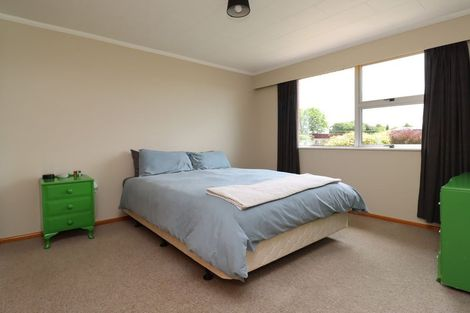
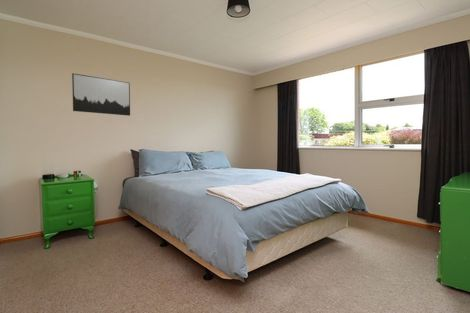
+ wall art (103, 95)
